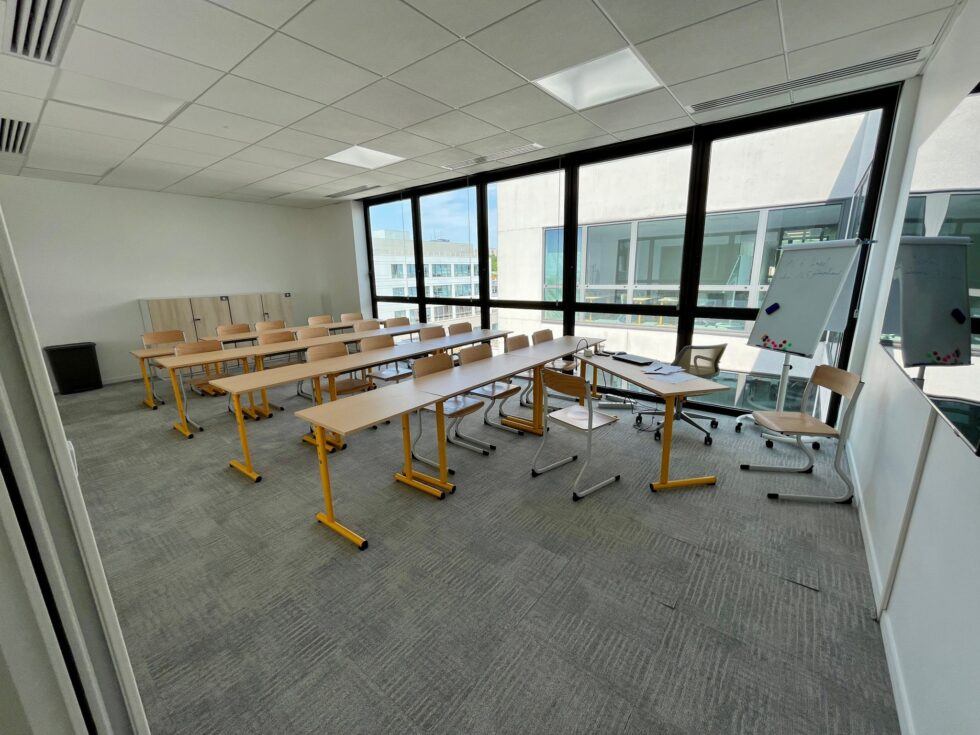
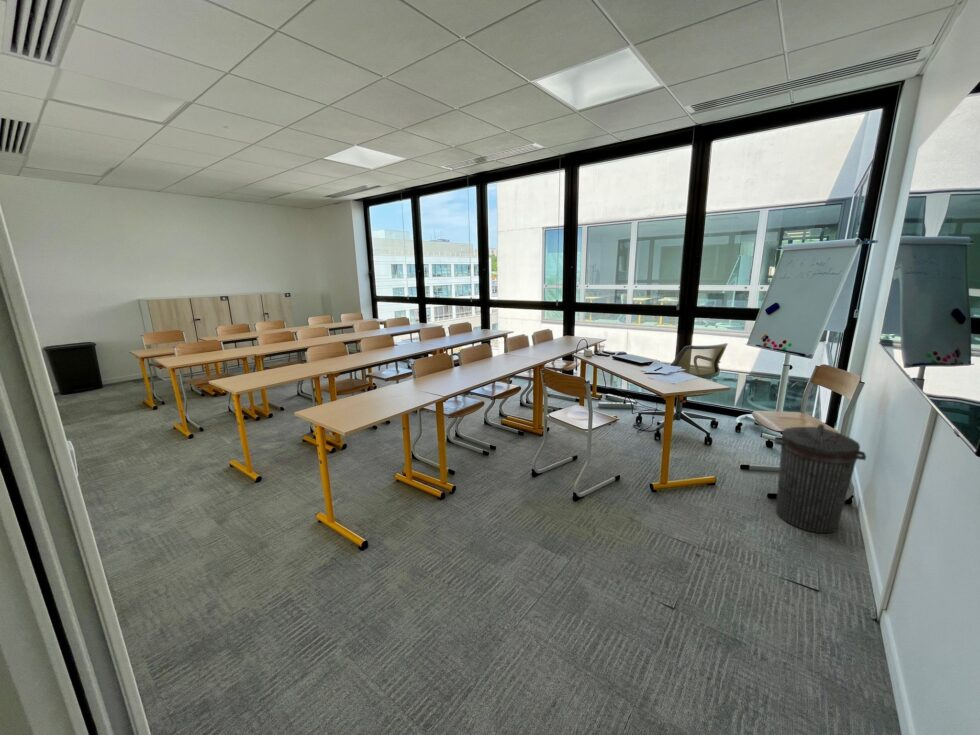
+ trash can (813, 473)
